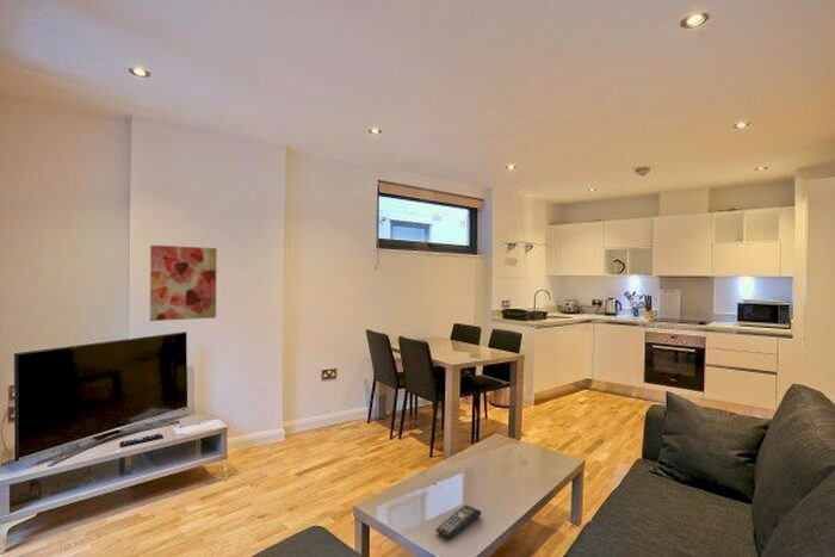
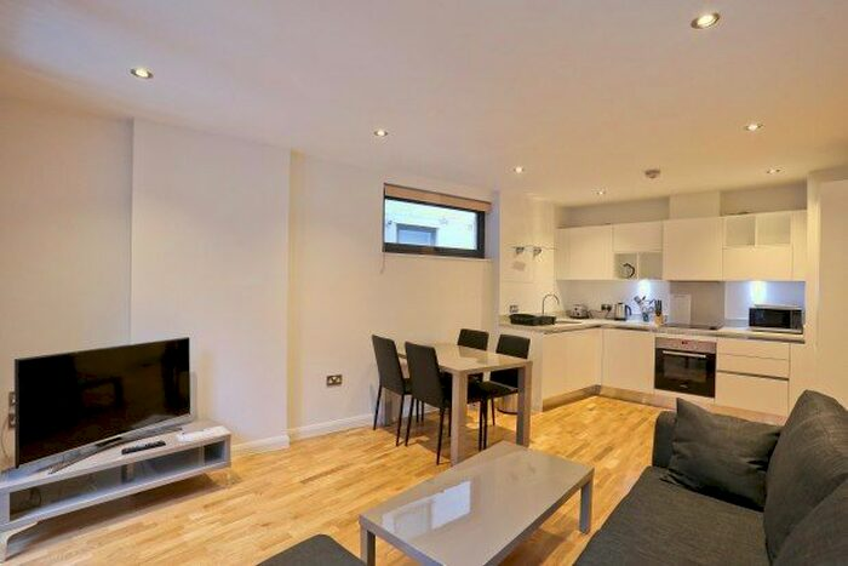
- remote control (459, 520)
- wall art (184, 283)
